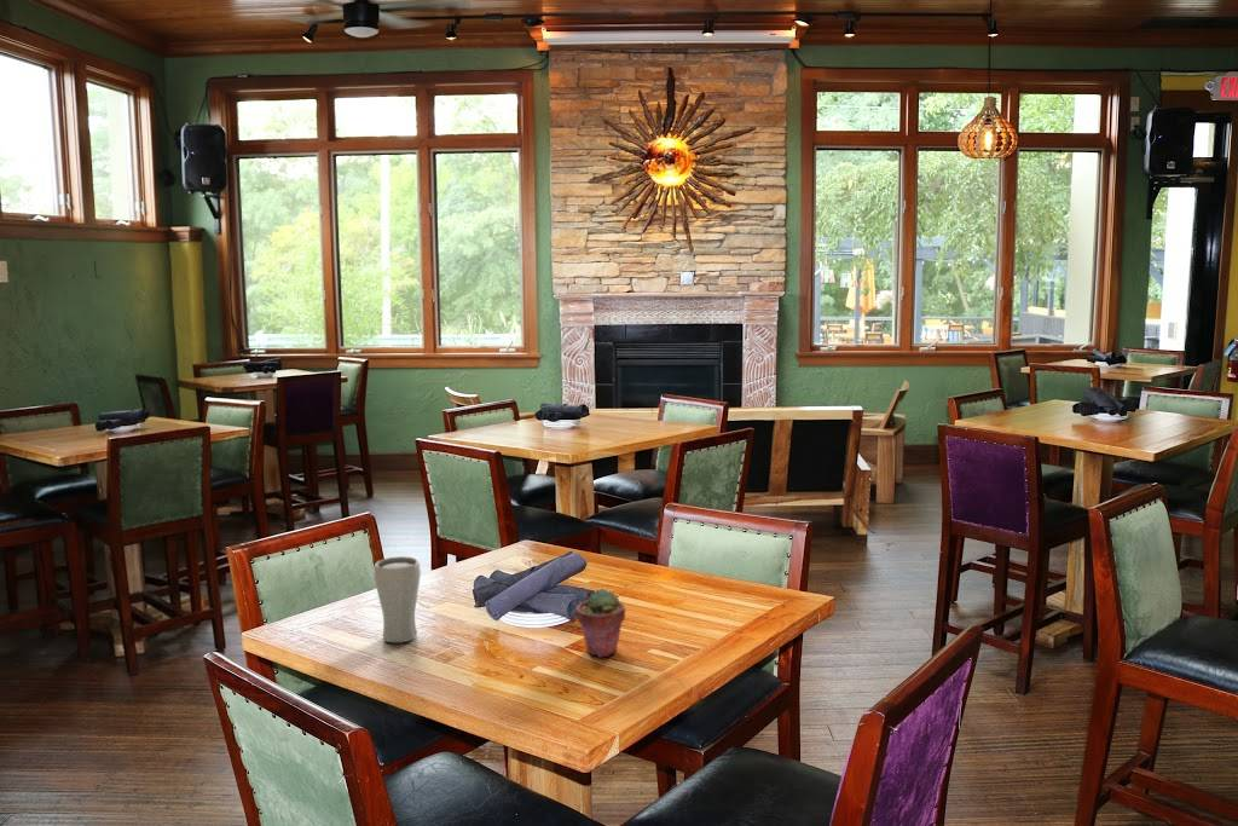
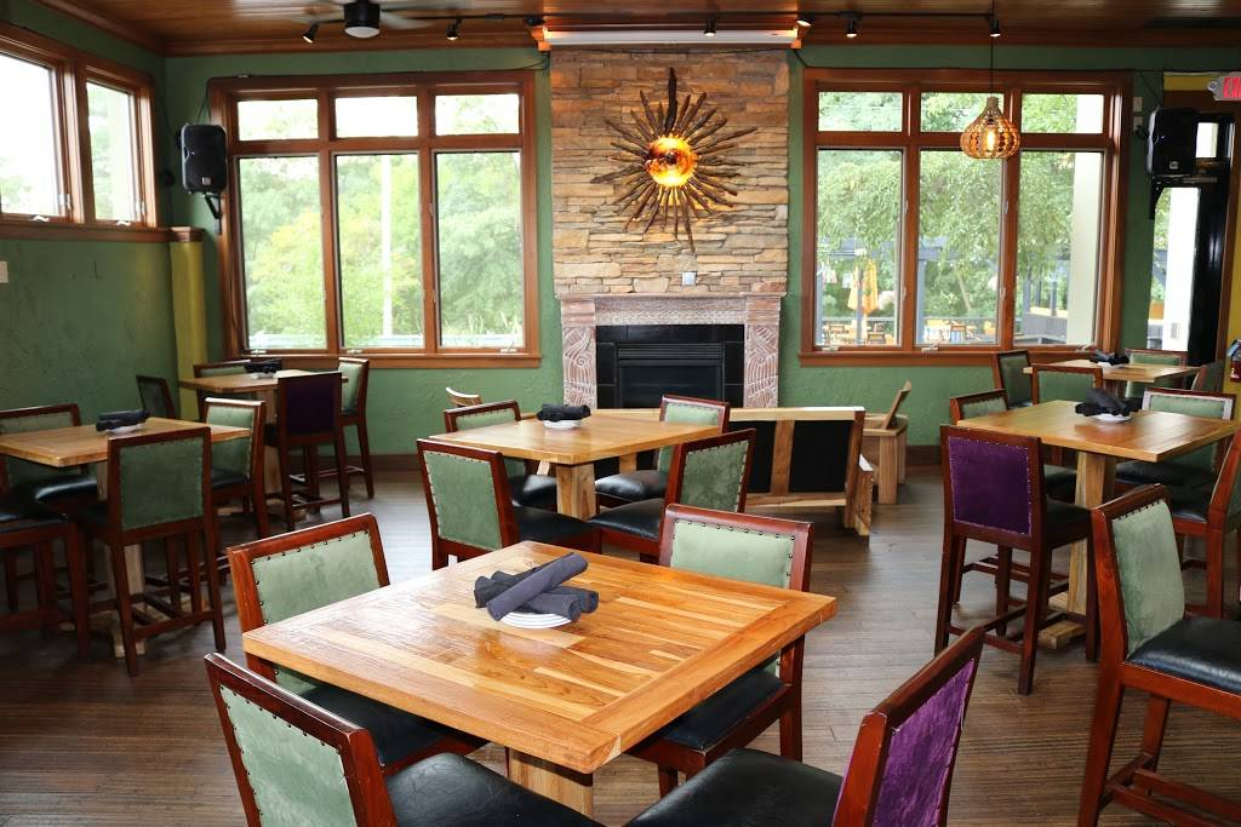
- drinking glass (398, 600)
- potted succulent (601, 619)
